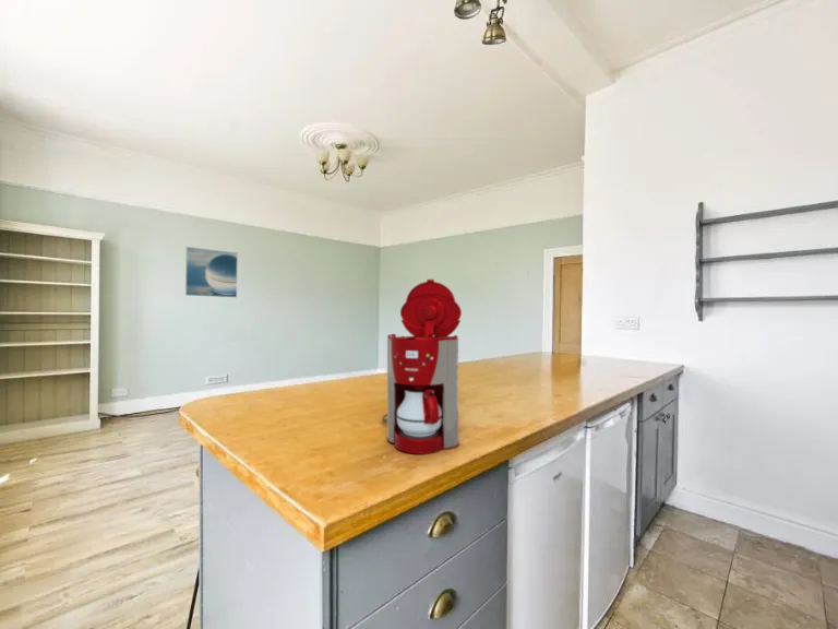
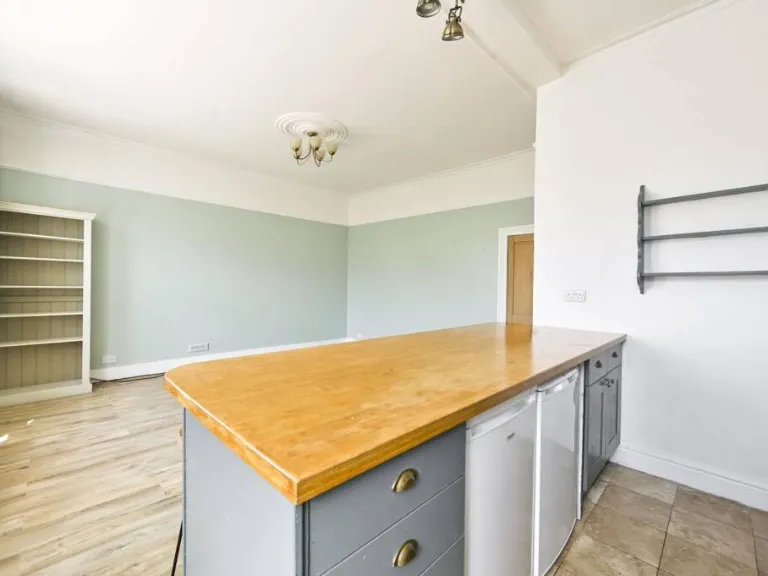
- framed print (212, 273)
- coffee maker (419, 354)
